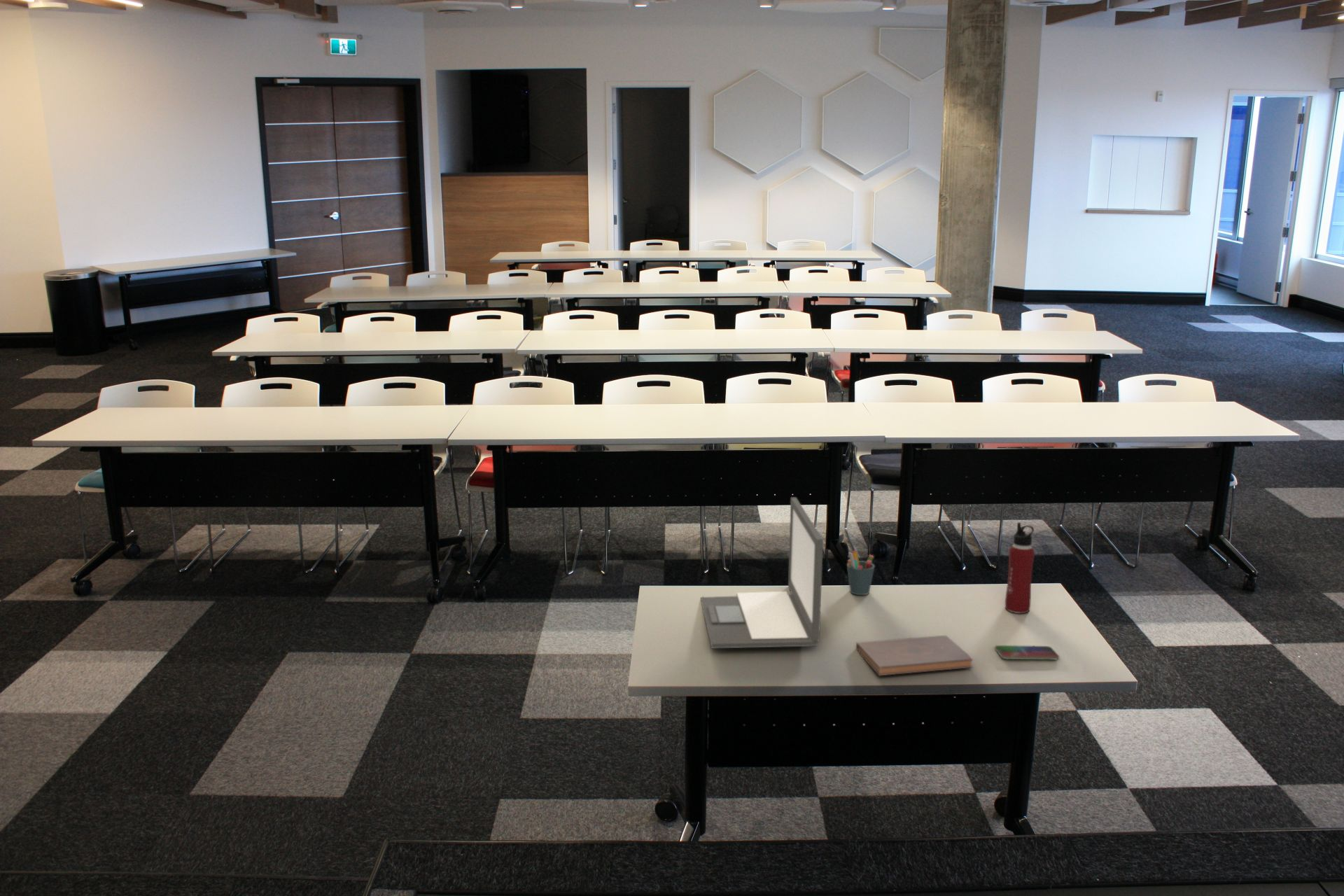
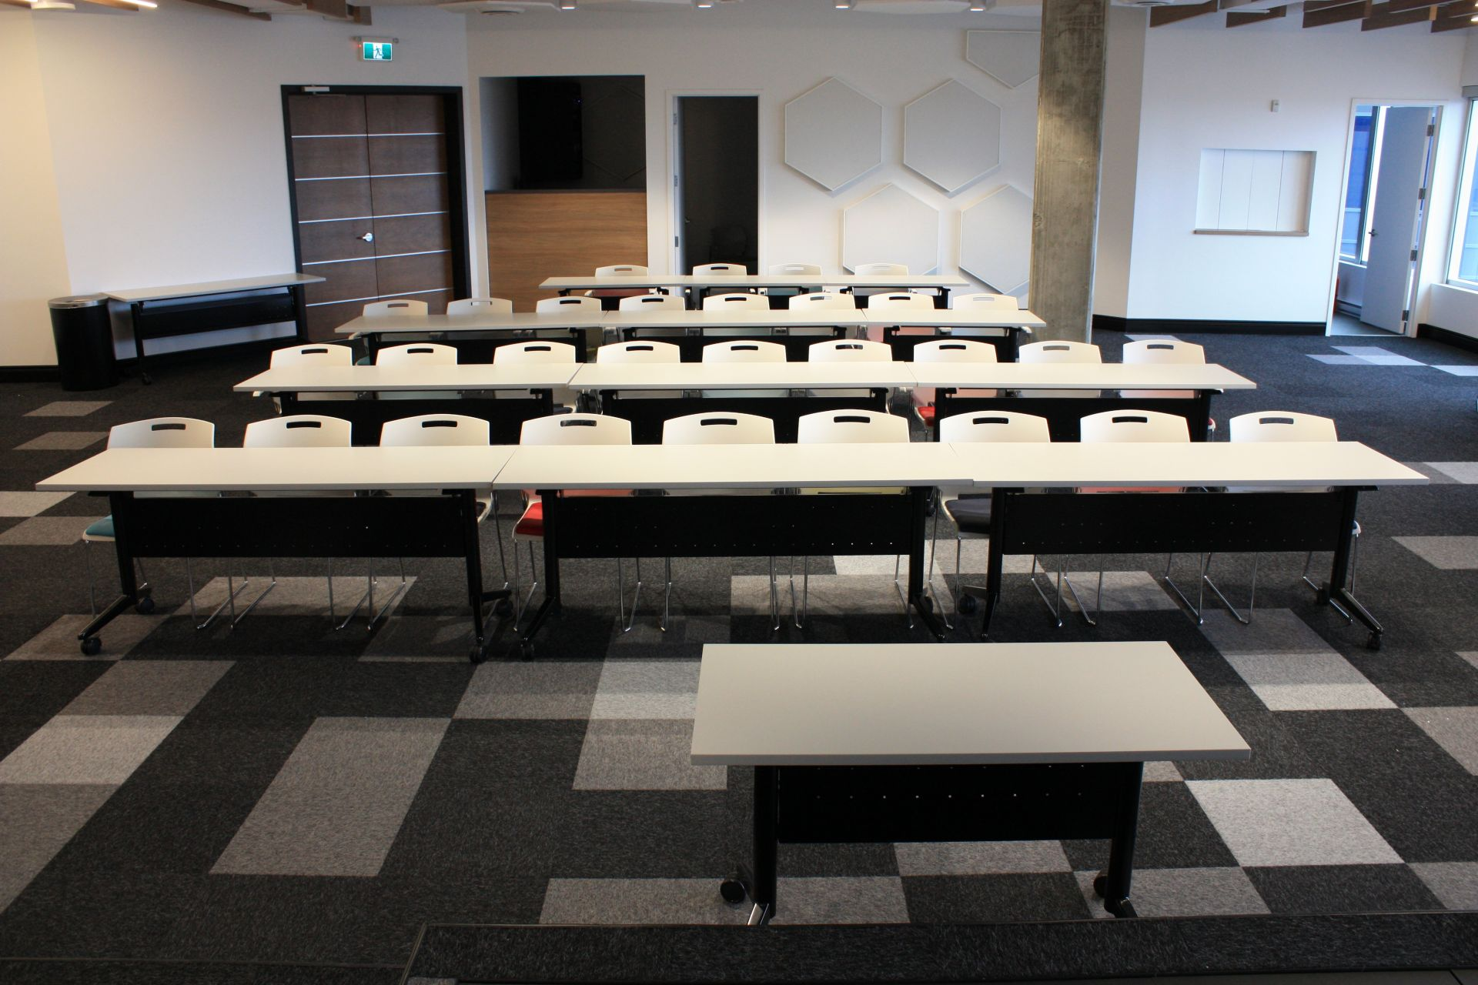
- laptop (756, 592)
- smartphone (1026, 652)
- book (913, 654)
- pen holder (860, 571)
- water bottle (1021, 566)
